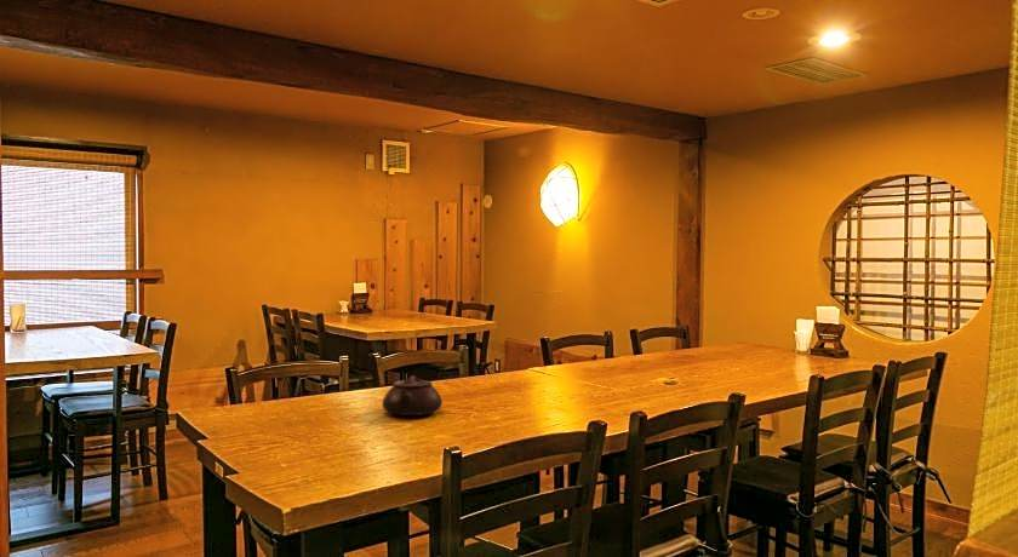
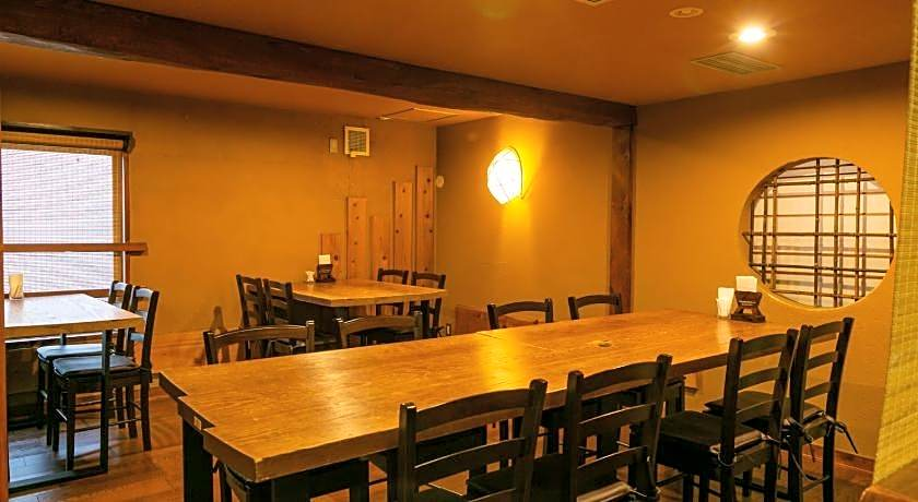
- teapot (413, 394)
